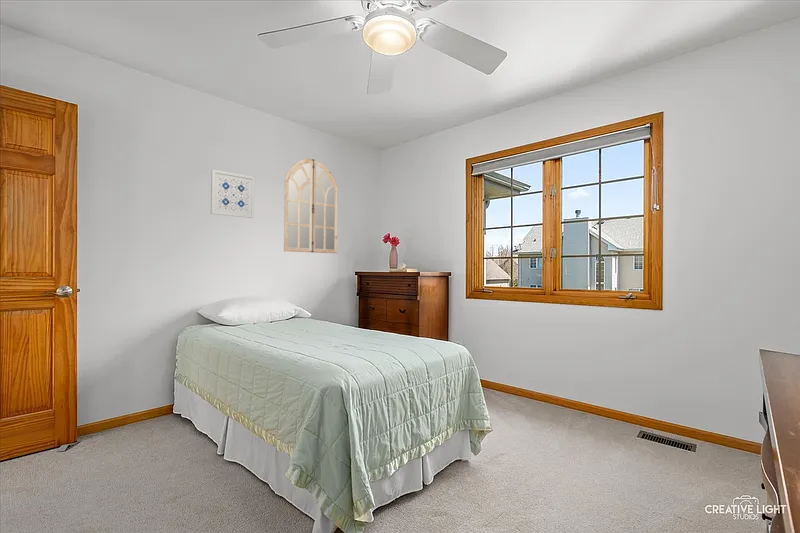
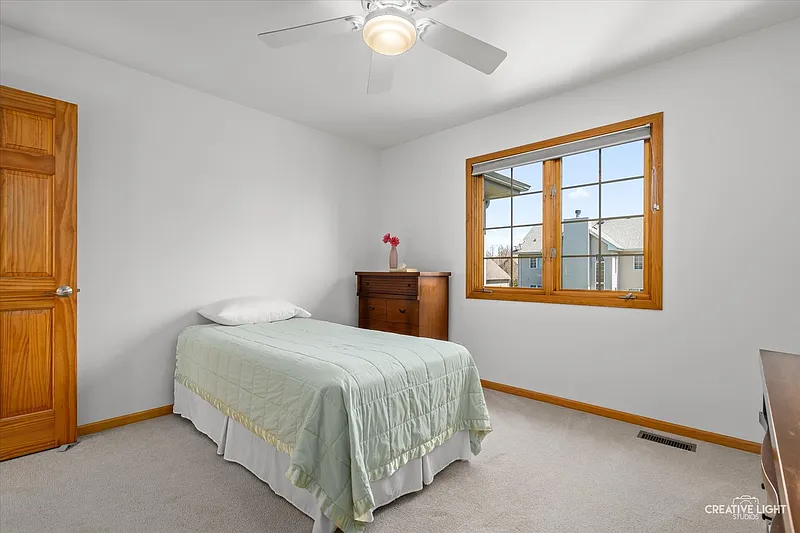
- home mirror (312, 205)
- wall art (233, 194)
